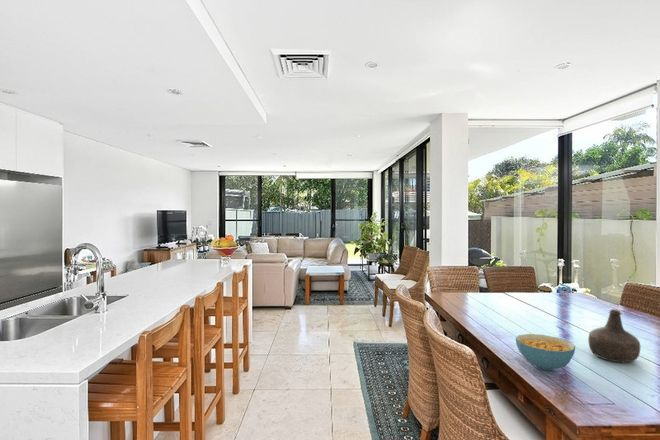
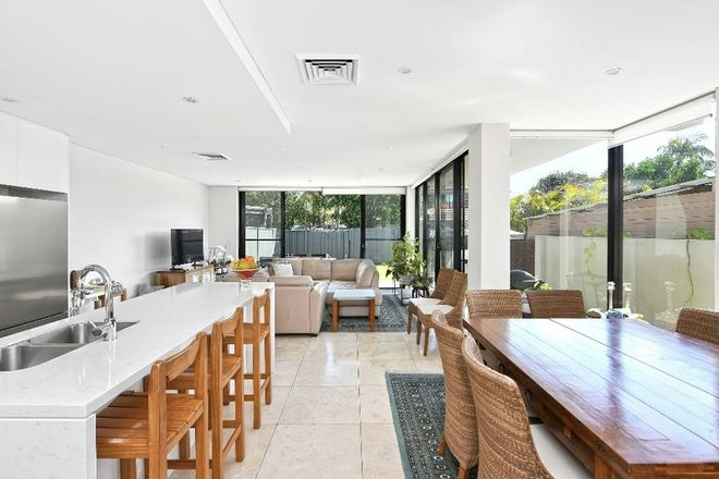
- bottle (613, 333)
- cereal bowl (544, 354)
